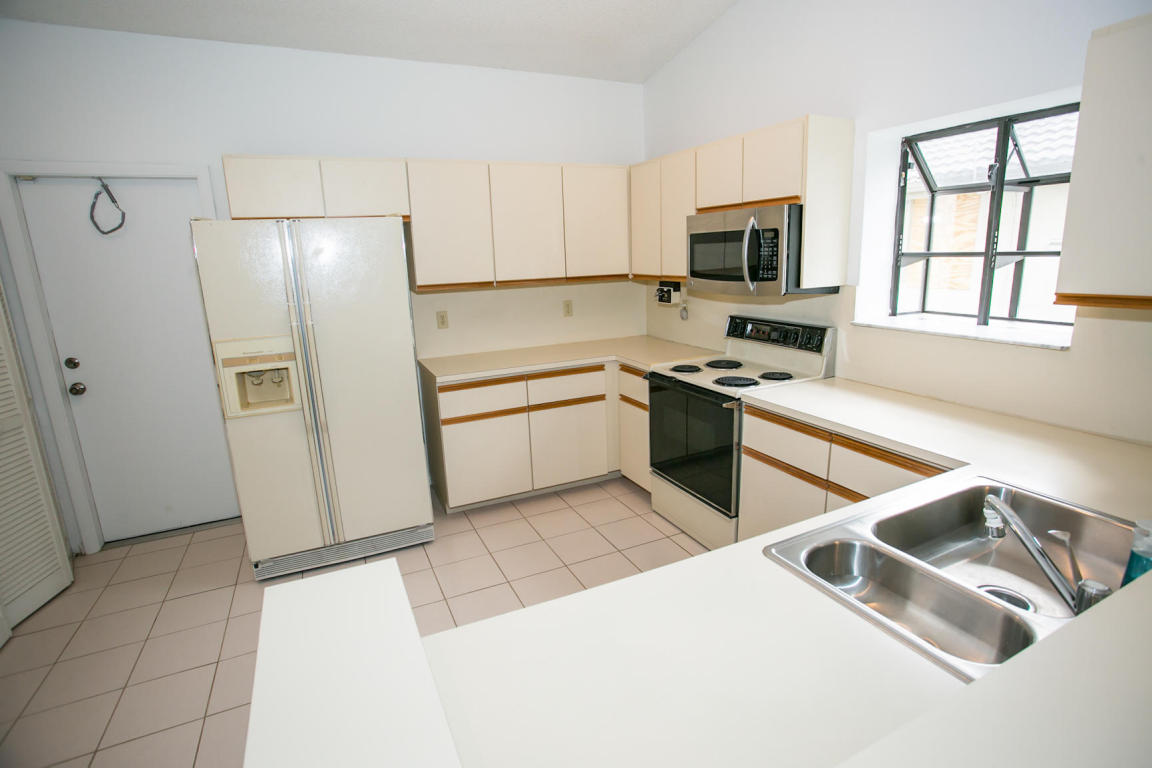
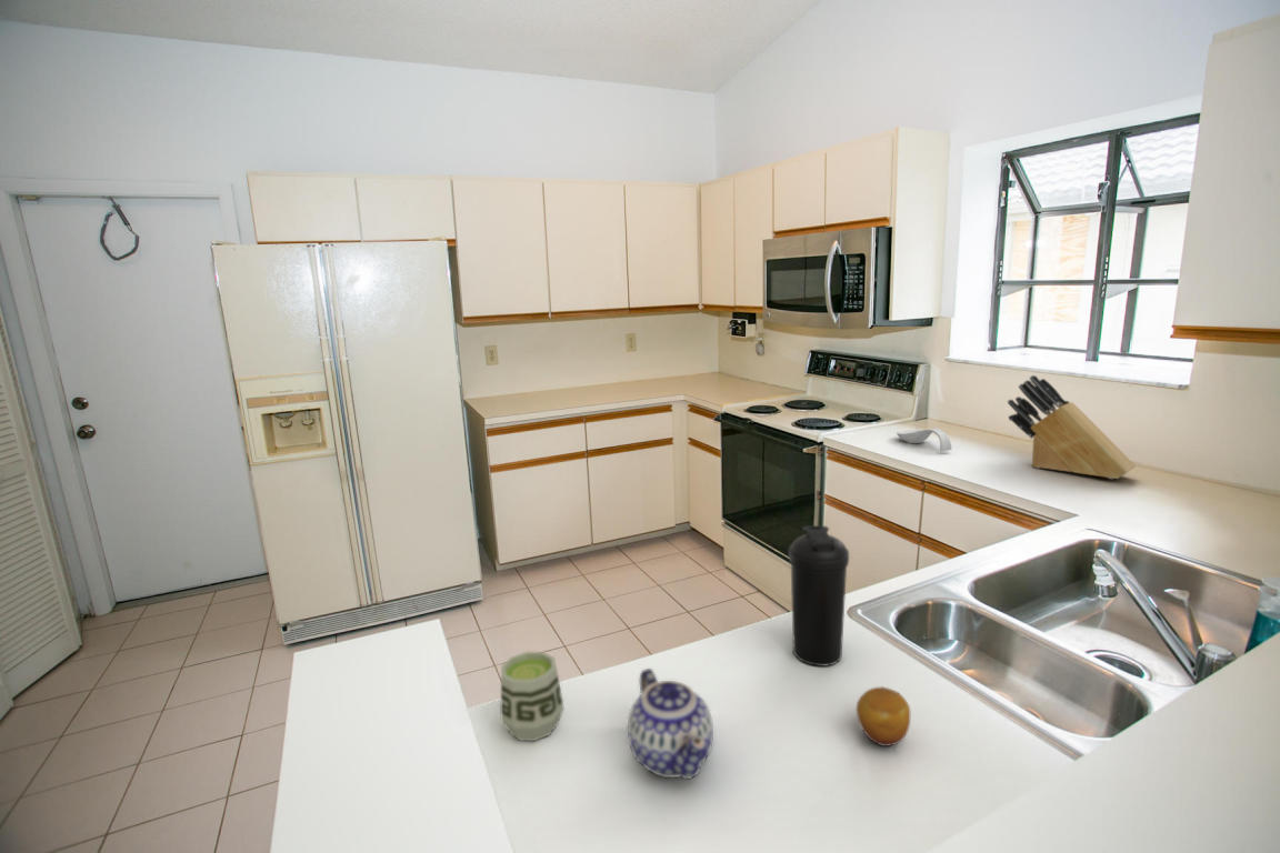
+ teapot (670, 721)
+ knife block (1069, 423)
+ cup (530, 695)
+ water bottle (818, 593)
+ spoon rest (923, 435)
+ fruit (883, 714)
